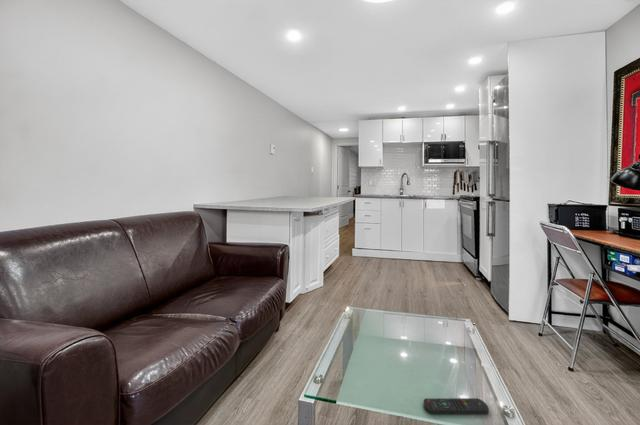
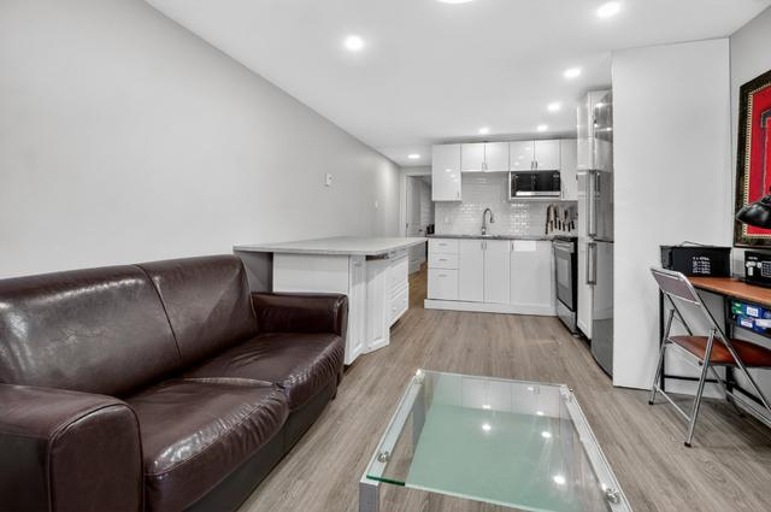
- remote control (455, 406)
